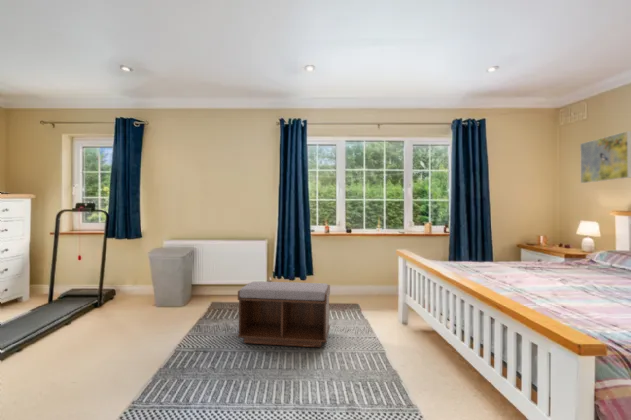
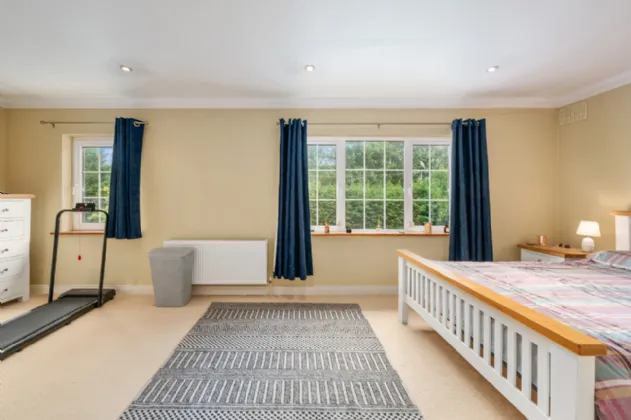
- bench (285, 311)
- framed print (603, 159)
